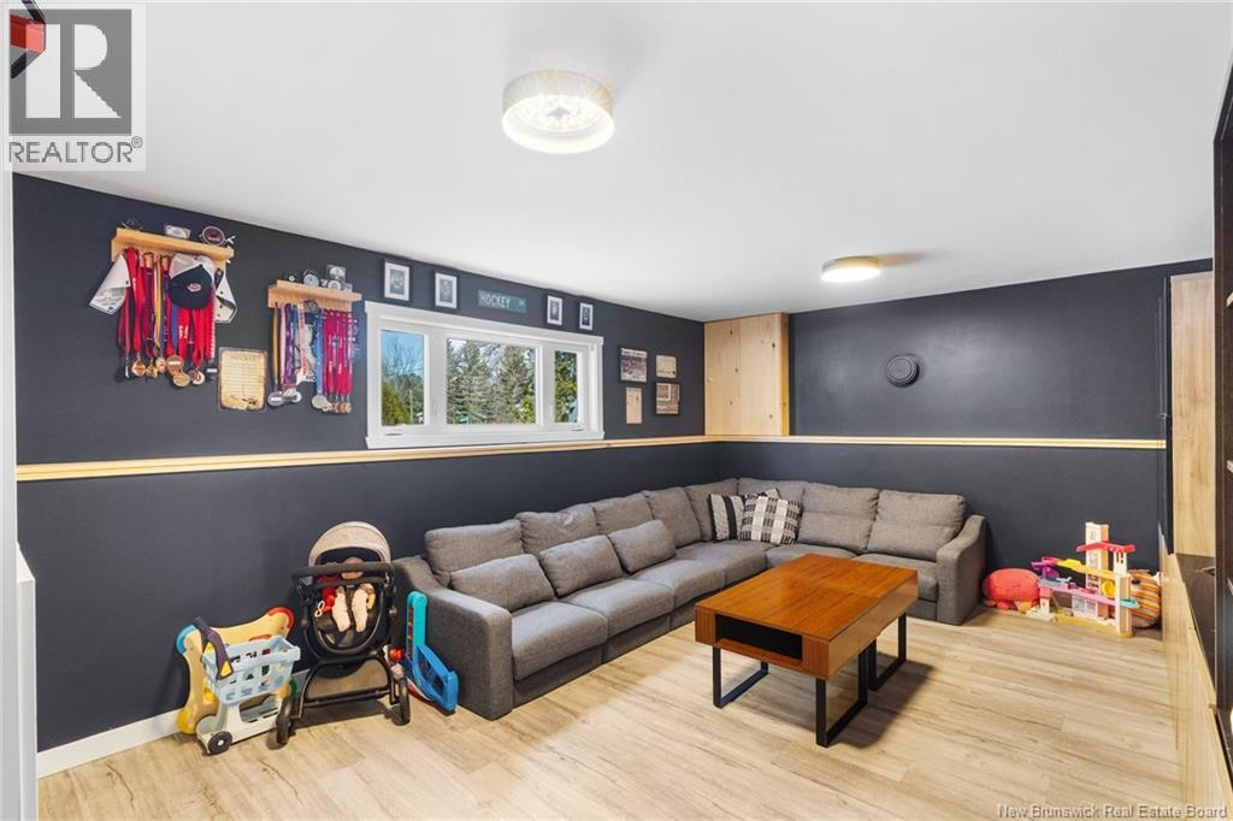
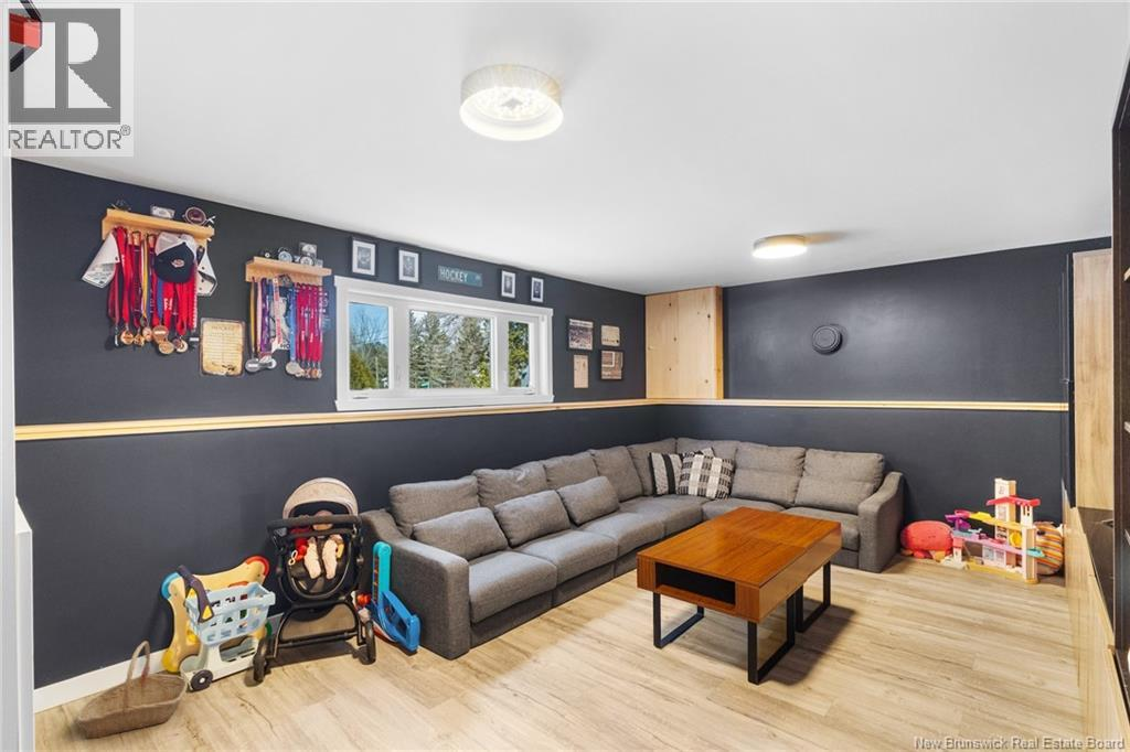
+ basket (134, 683)
